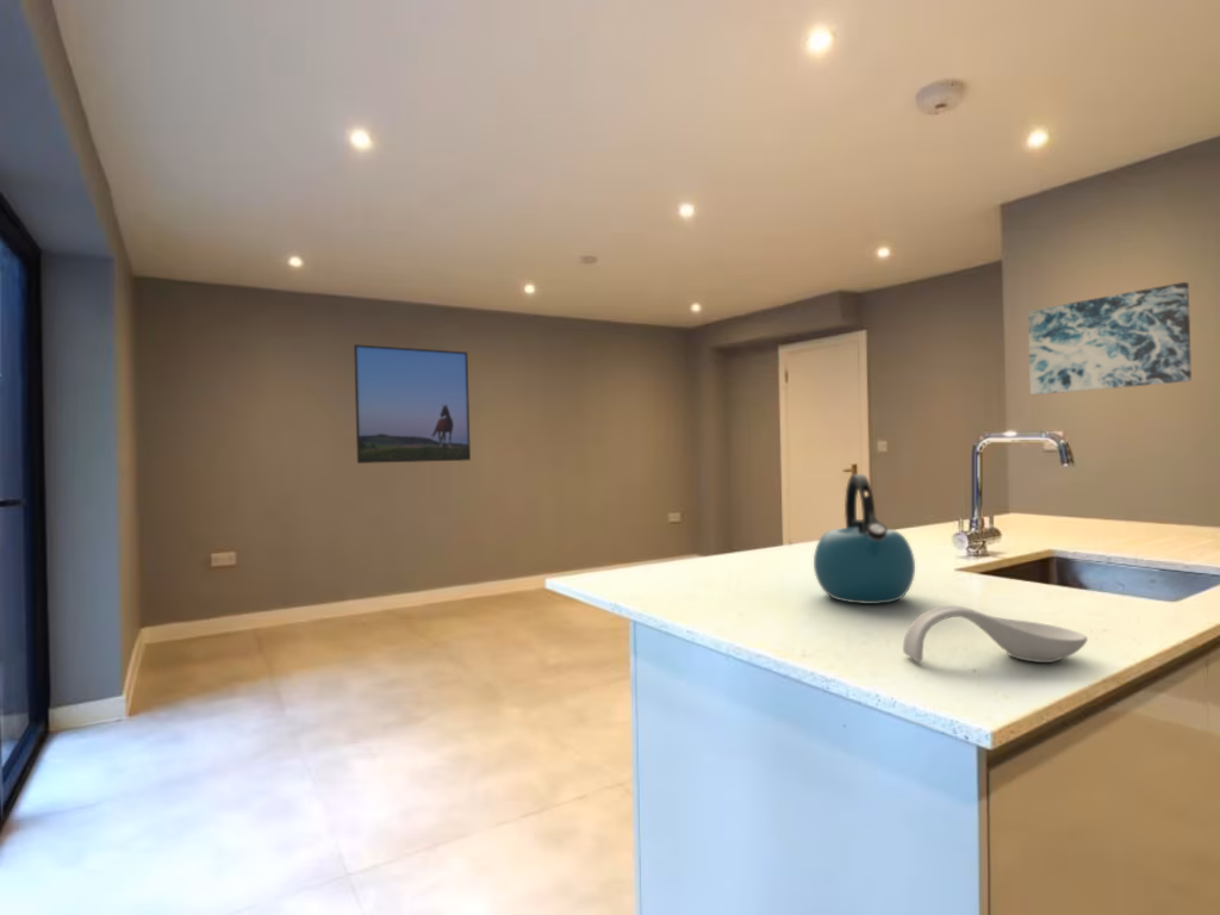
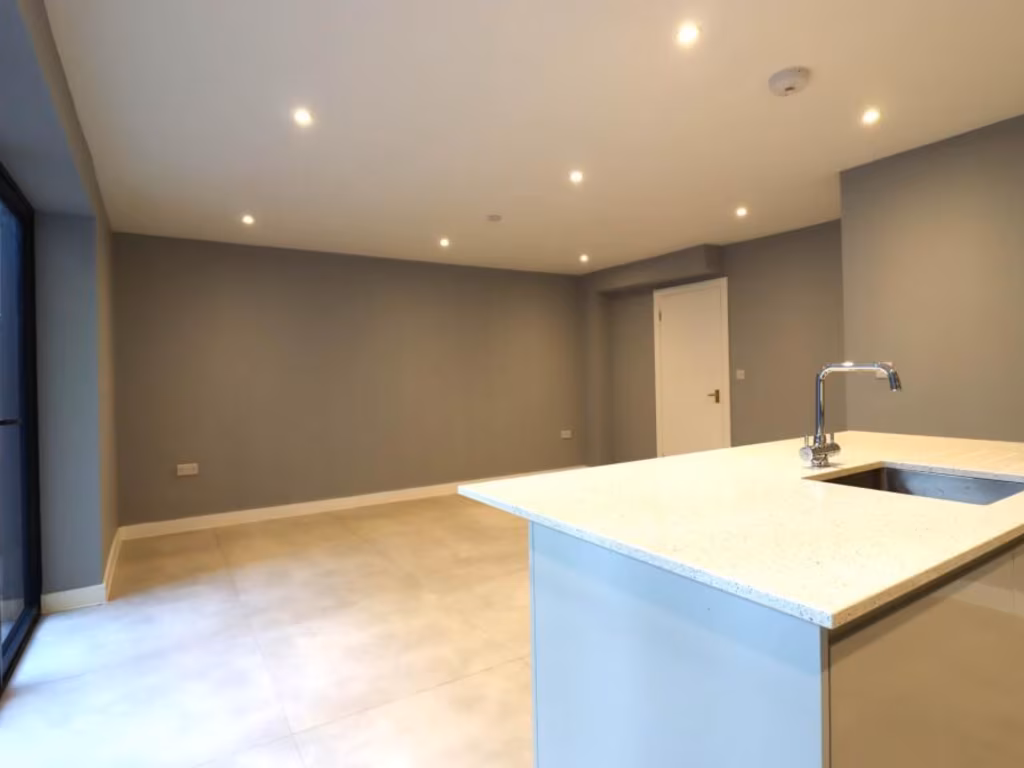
- wall art (1103, 343)
- spoon rest (992, 631)
- kettle (864, 536)
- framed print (415, 405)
